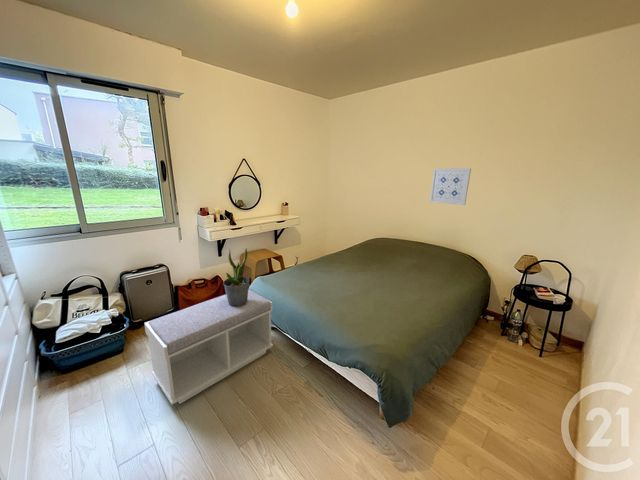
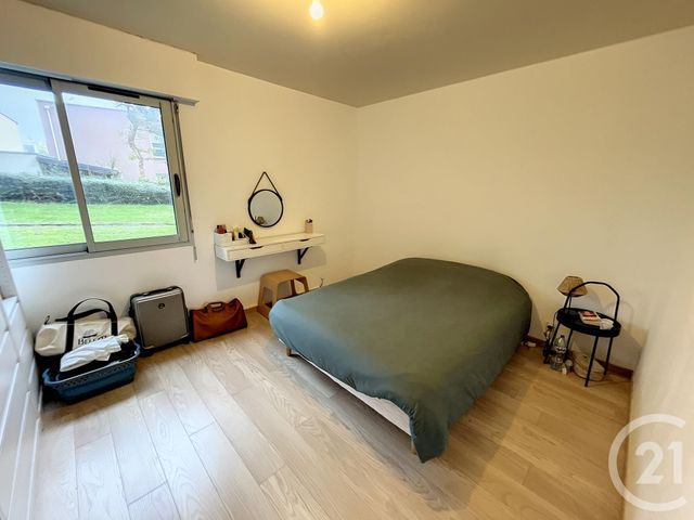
- bench (216, 337)
- potted plant (236, 276)
- wall art (449, 186)
